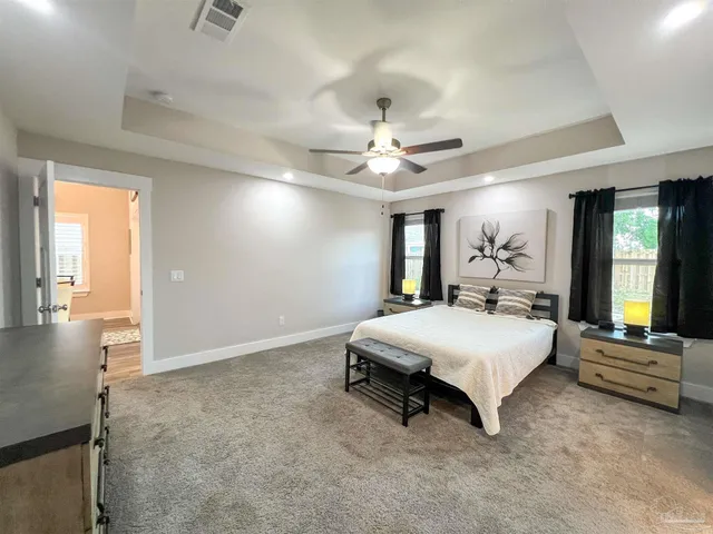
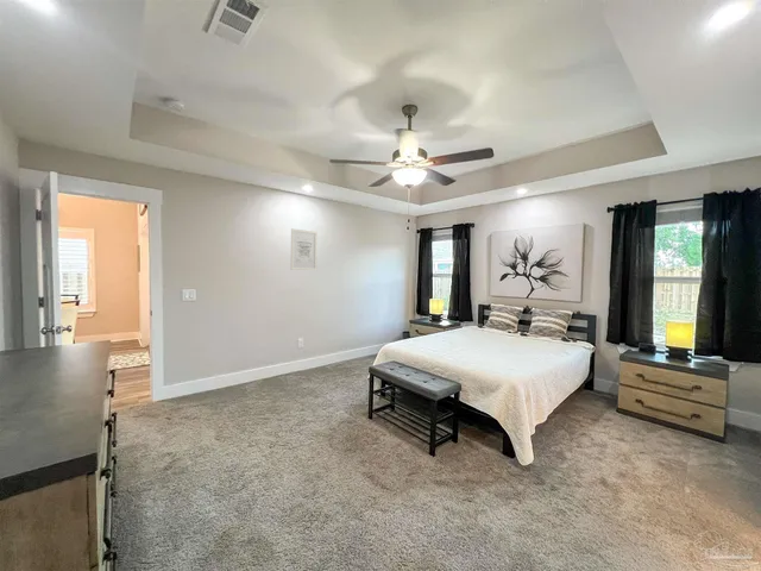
+ wall art (304, 250)
